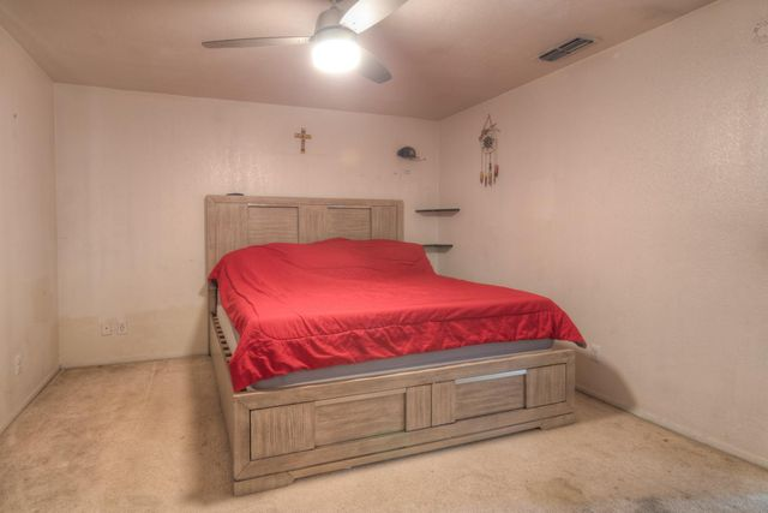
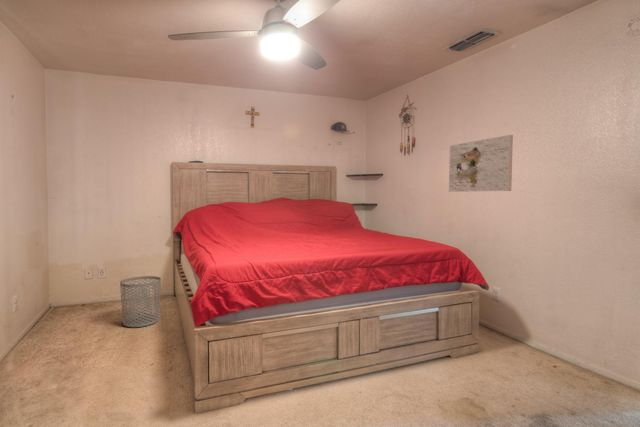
+ waste bin (141, 301)
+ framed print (477, 166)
